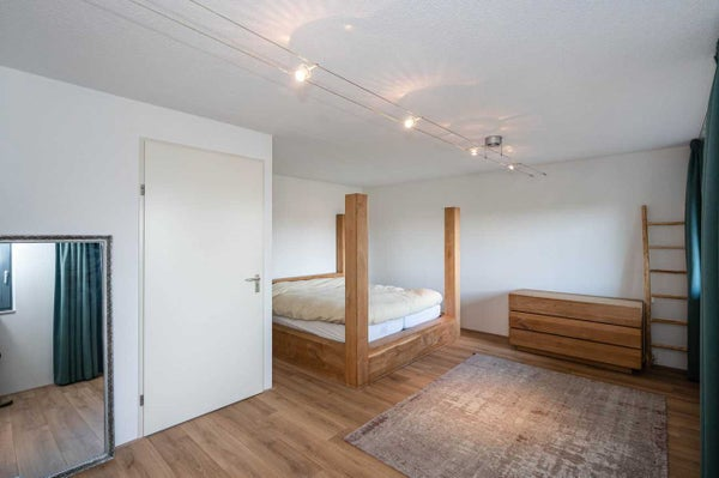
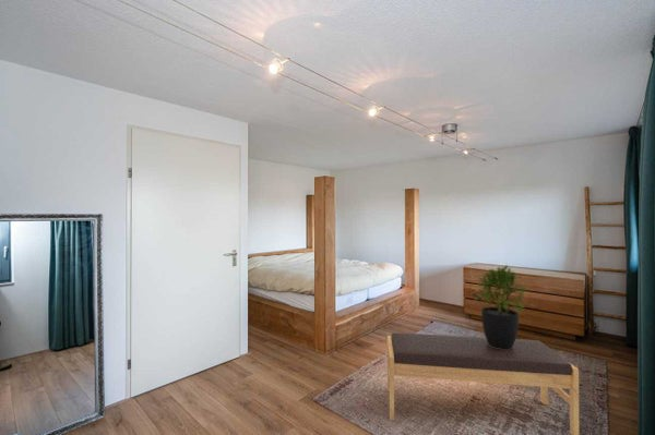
+ bench (471, 377)
+ potted plant (499, 305)
